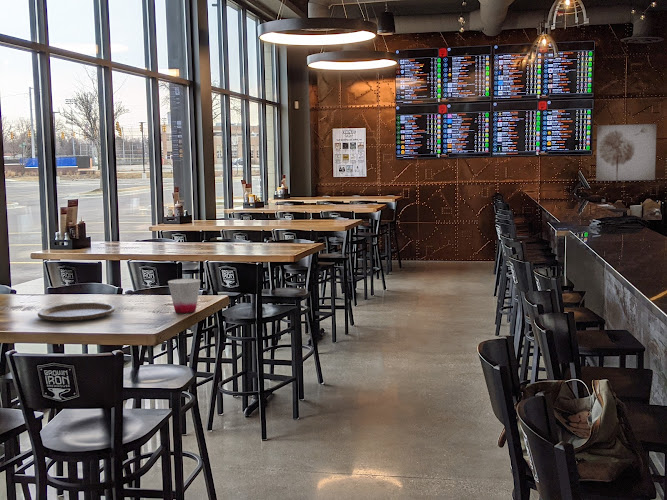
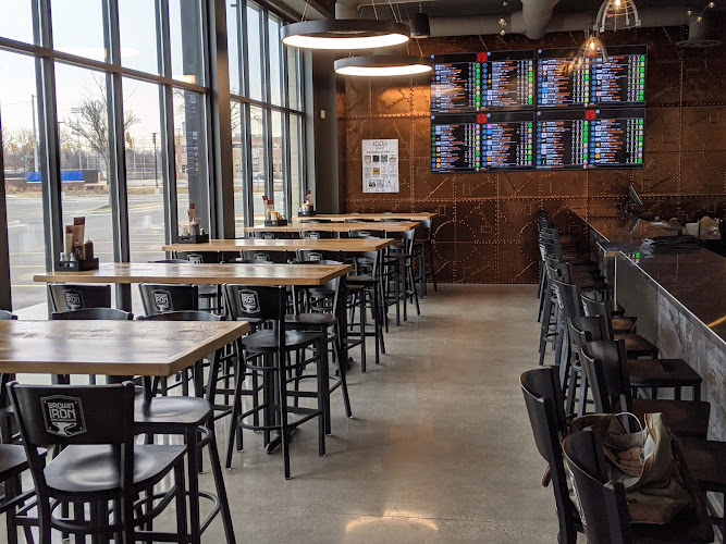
- plate (77, 312)
- cup (184, 296)
- wall art (625, 152)
